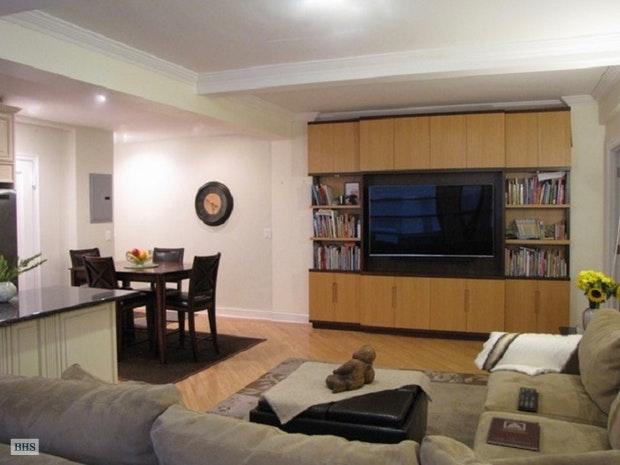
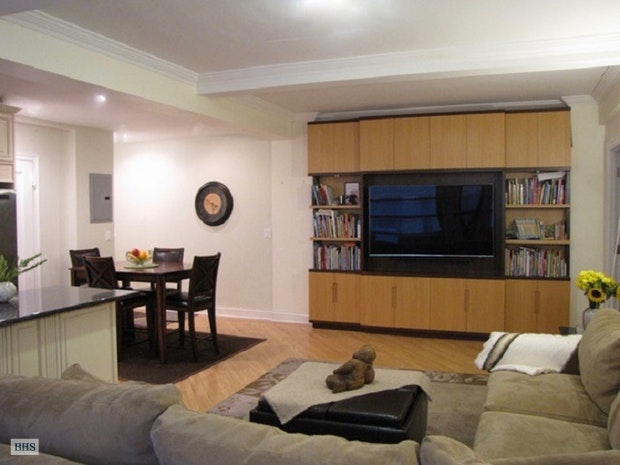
- remote control (527, 398)
- book (513, 432)
